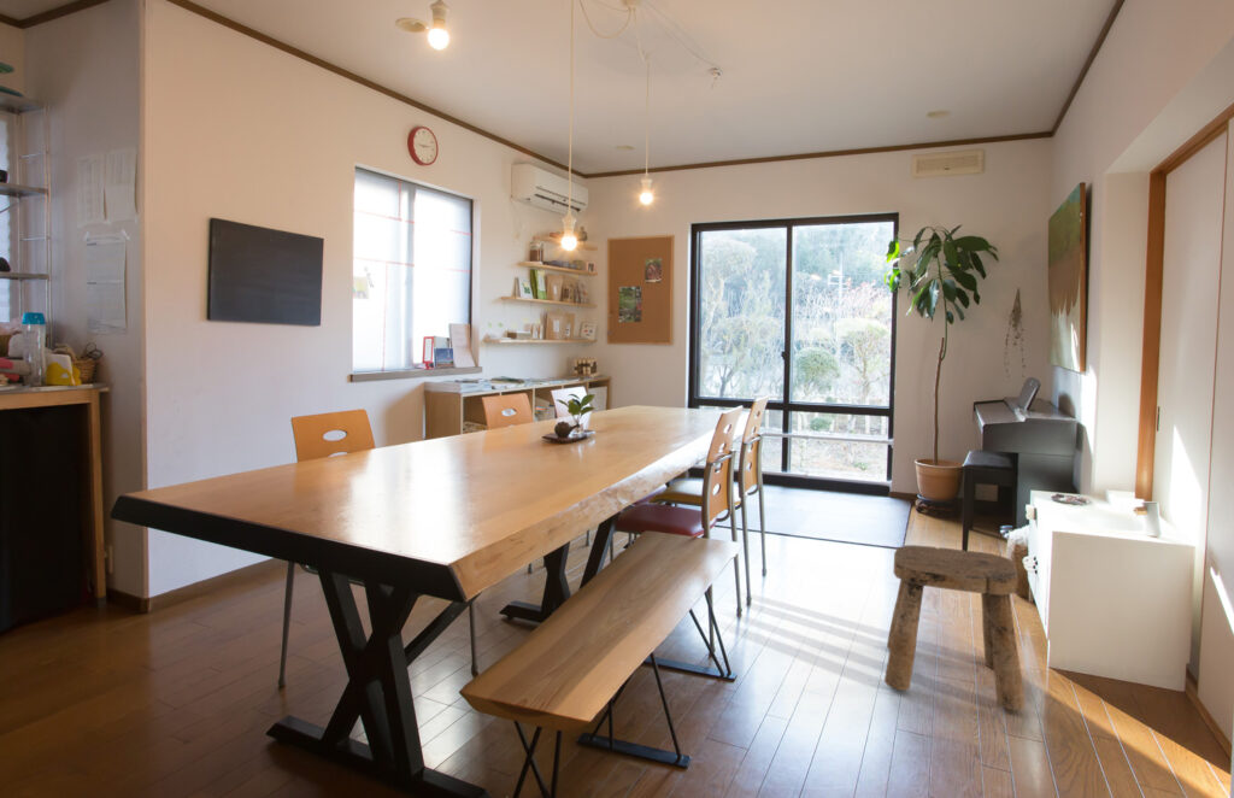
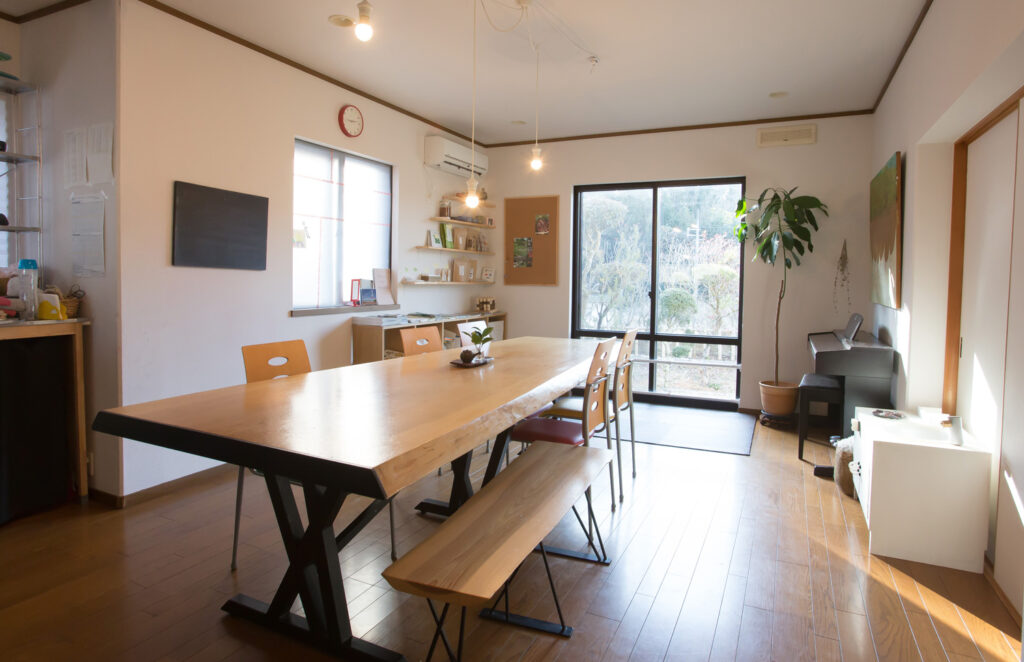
- stool (954, 589)
